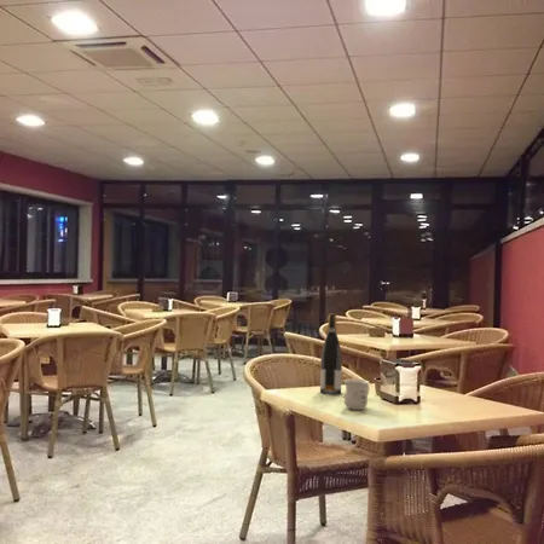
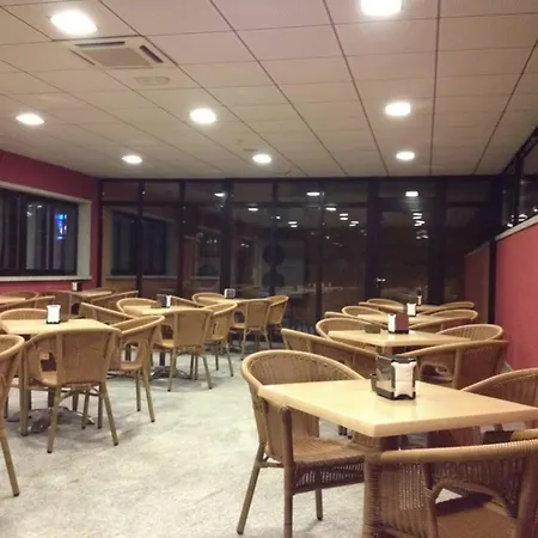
- mug (358, 394)
- wine bottle (331, 353)
